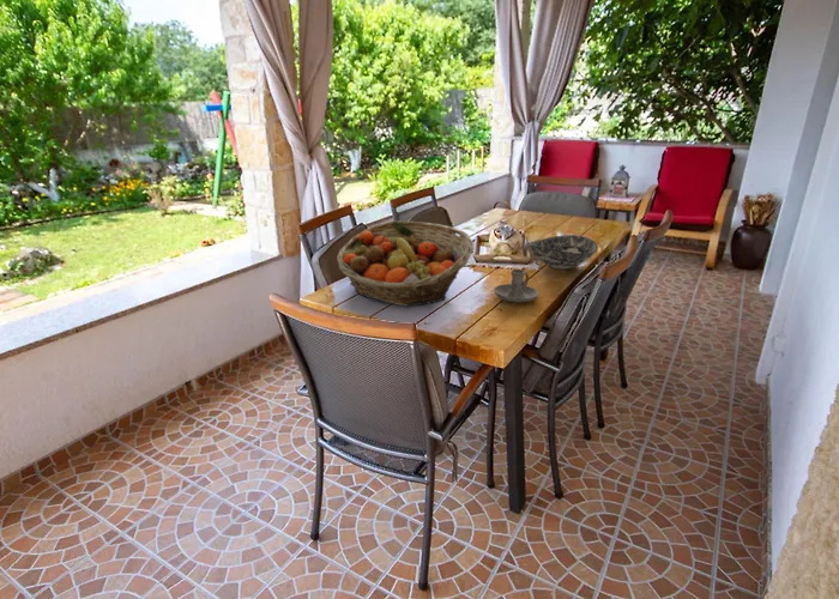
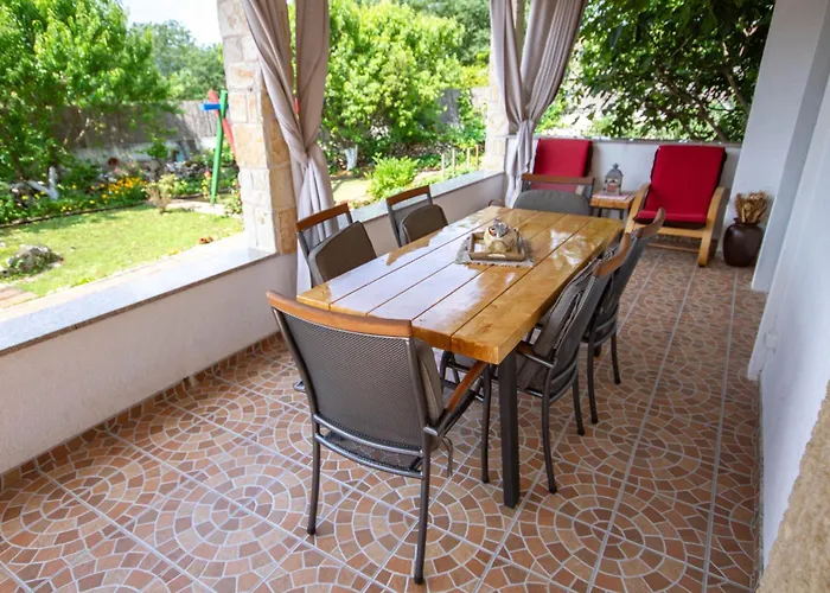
- fruit basket (403, 260)
- bowl (561, 253)
- candle holder (518, 283)
